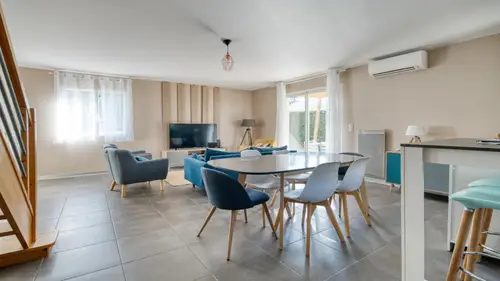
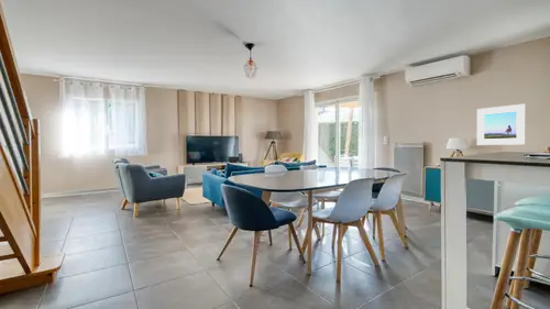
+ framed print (499, 125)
